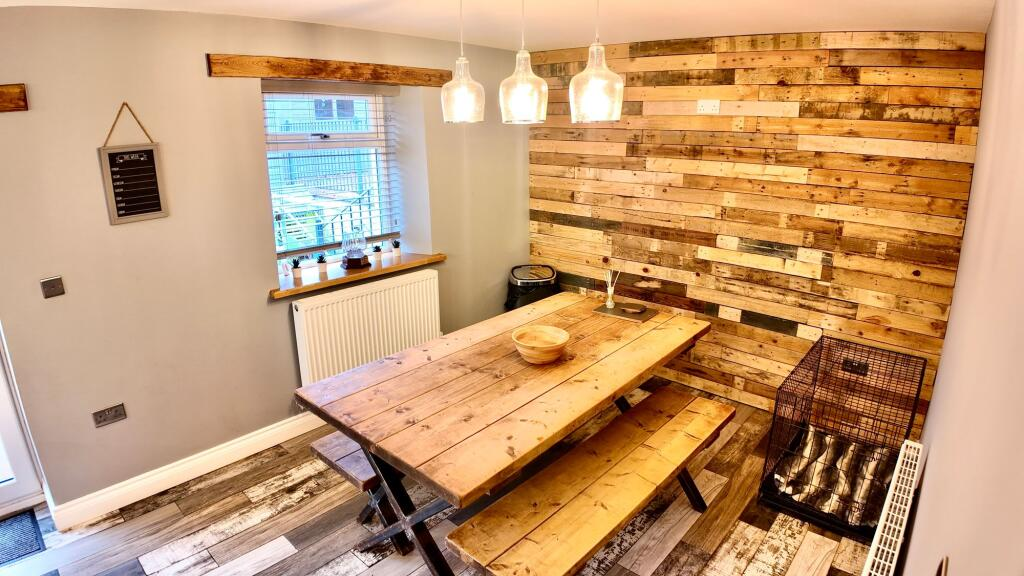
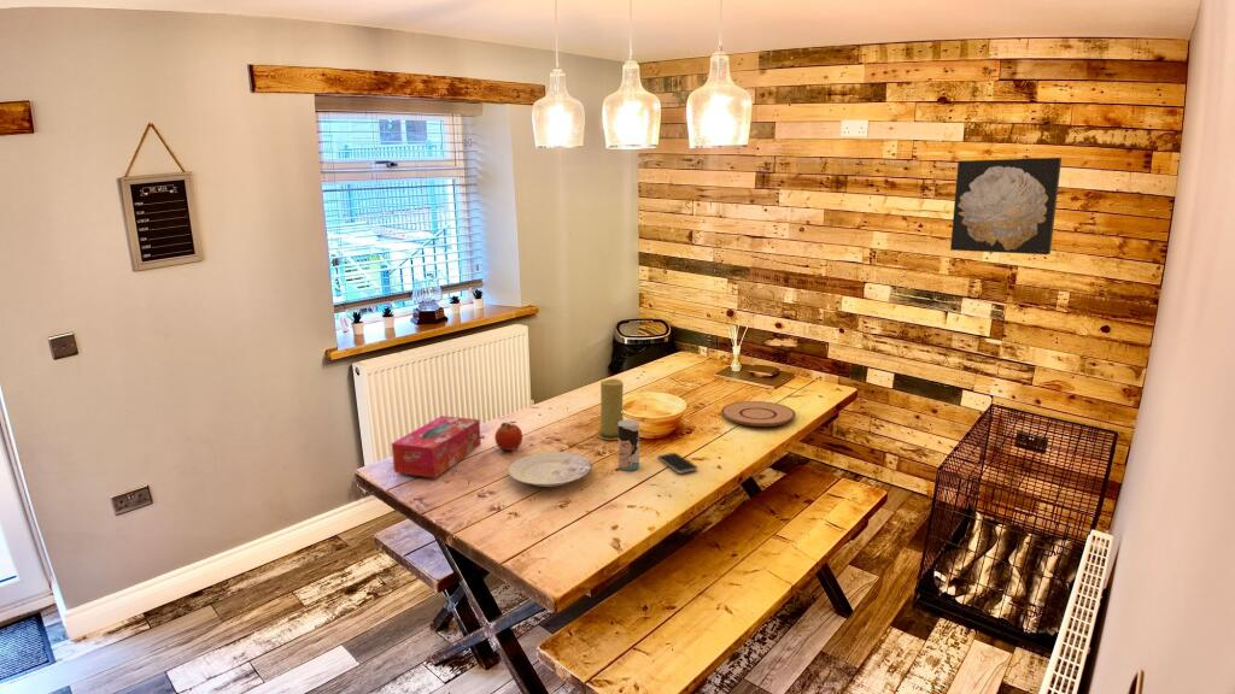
+ tissue box (438, 445)
+ fruit (508, 434)
+ smartphone (677, 463)
+ plate (757, 413)
+ wall art (1002, 206)
+ candle (611, 407)
+ plate (550, 471)
+ cup (628, 445)
